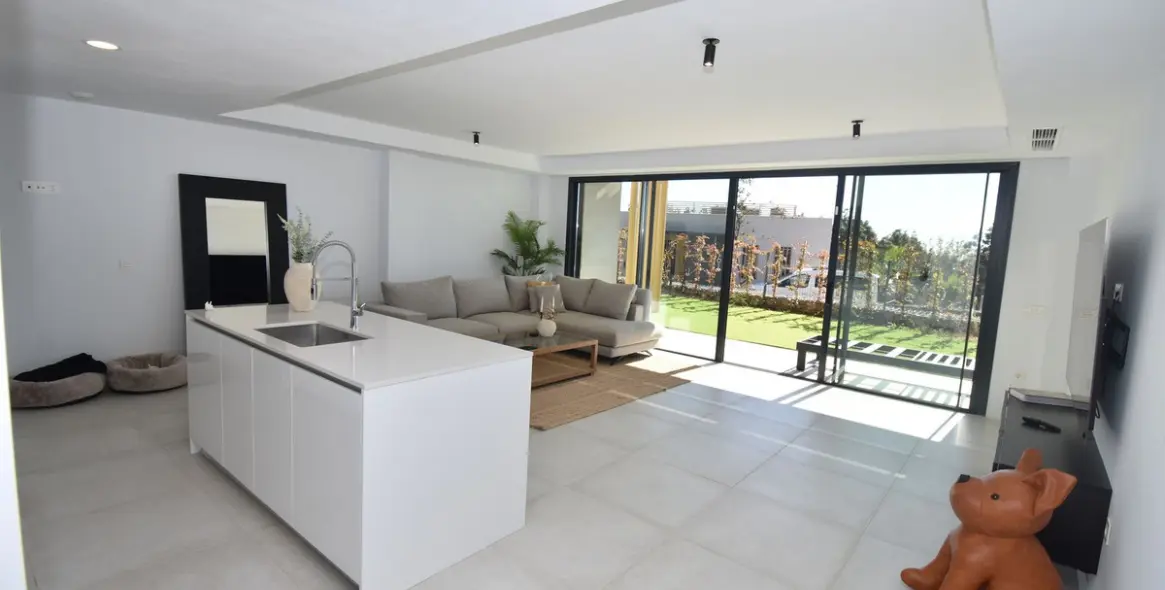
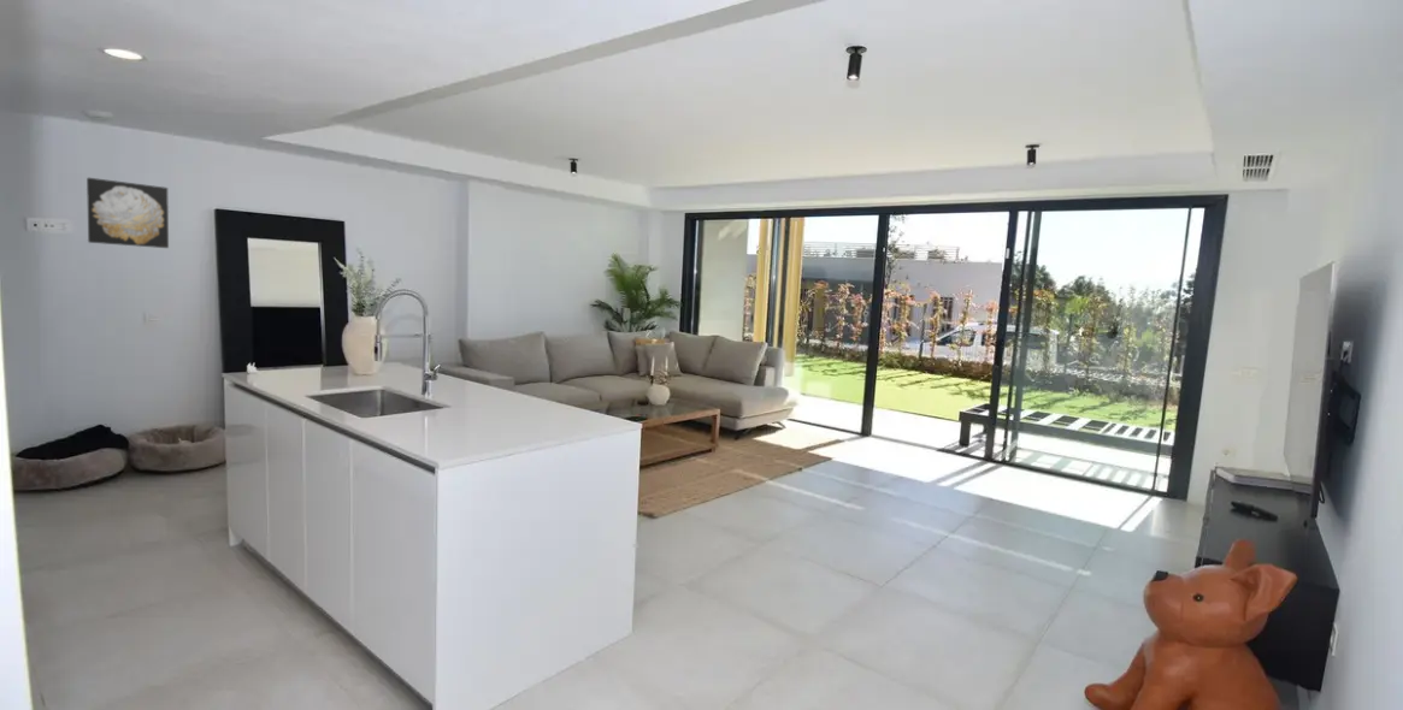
+ wall art (129, 214)
